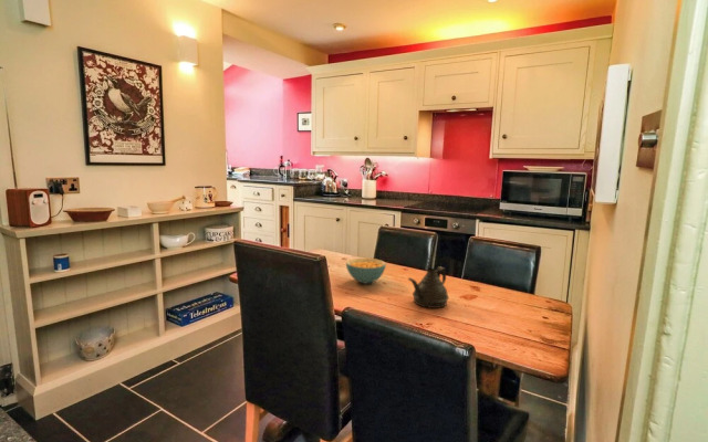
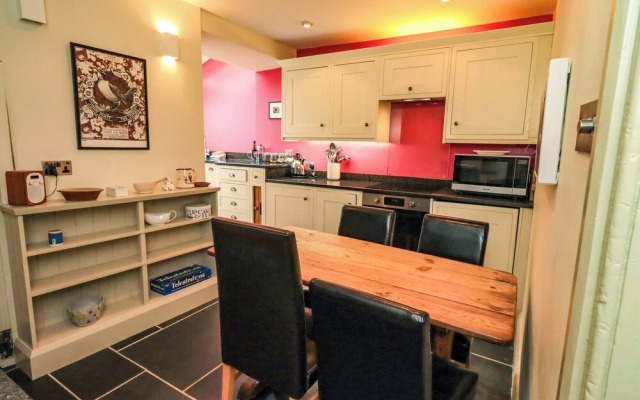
- teapot (426, 286)
- cereal bowl (365, 272)
